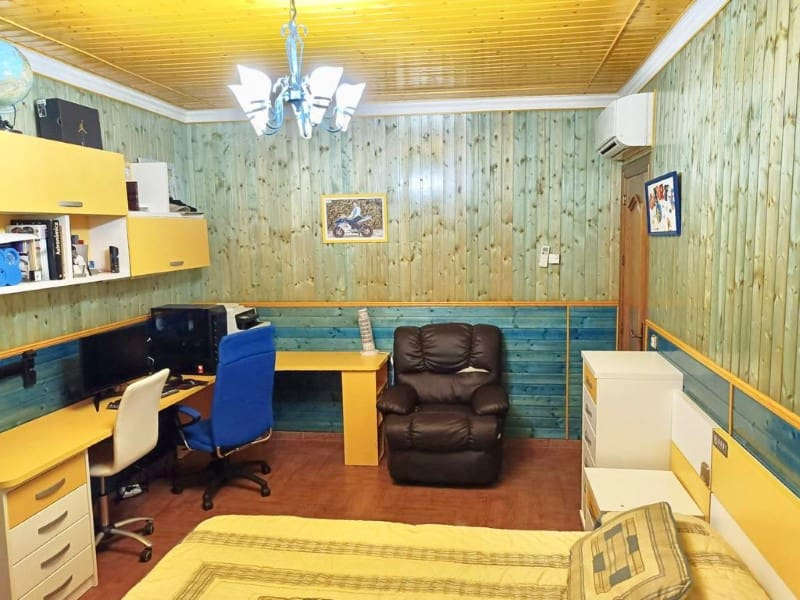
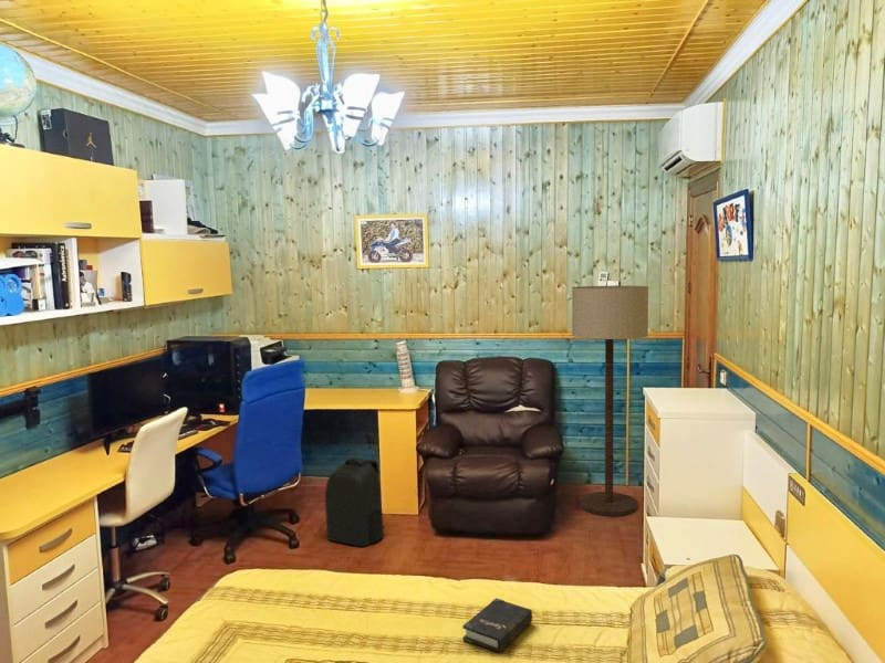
+ backpack (357, 495)
+ hardback book (498, 623)
+ floor lamp (608, 398)
